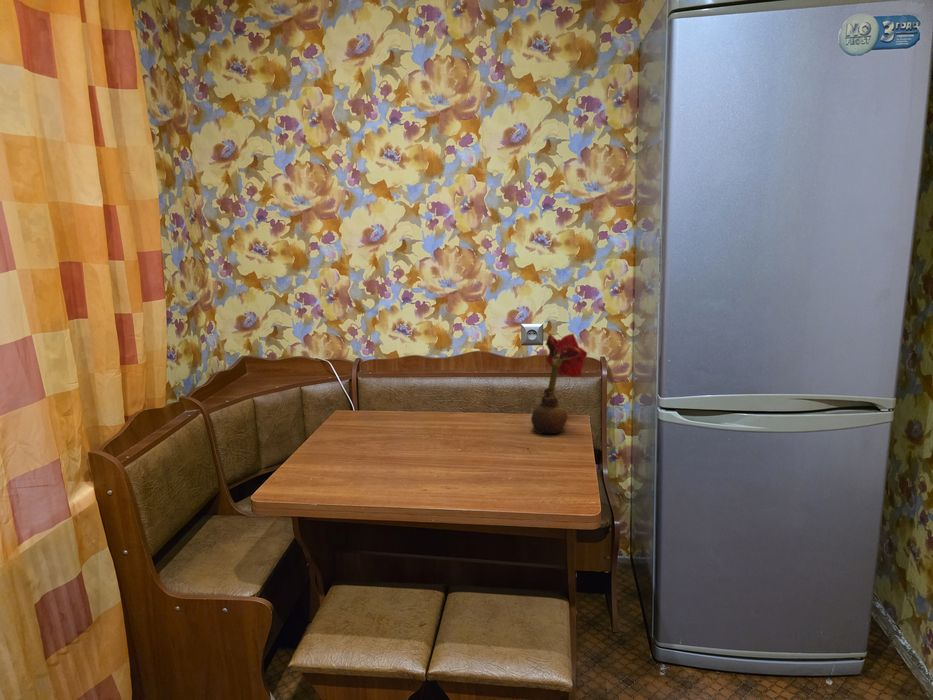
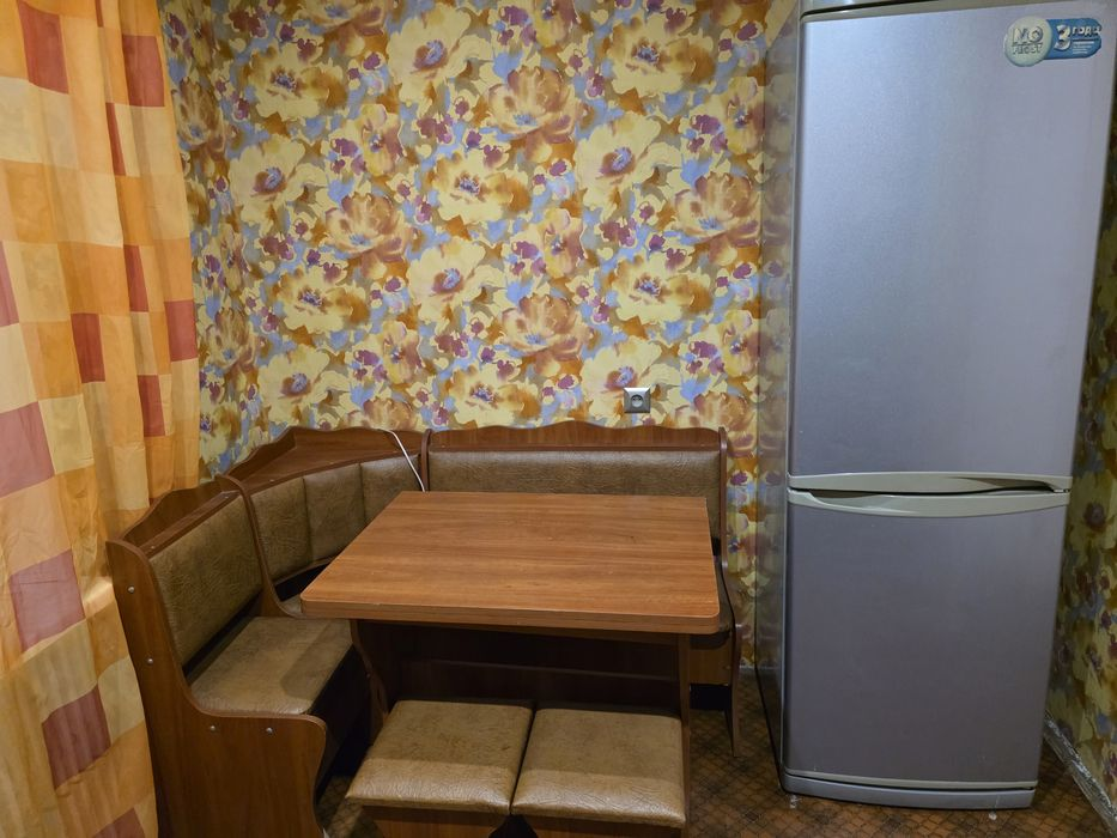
- flower (556, 378)
